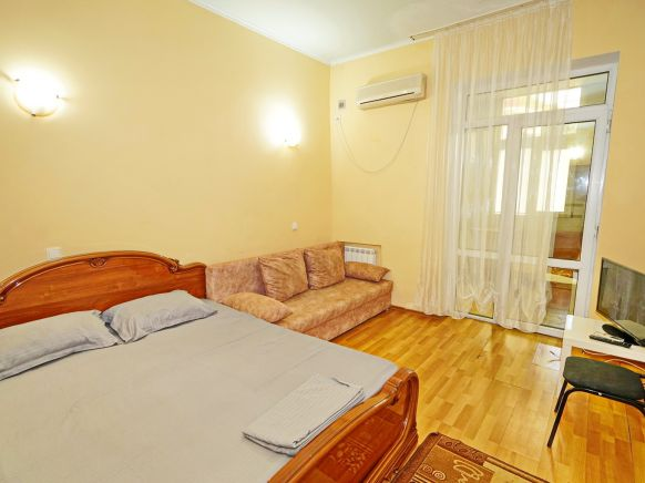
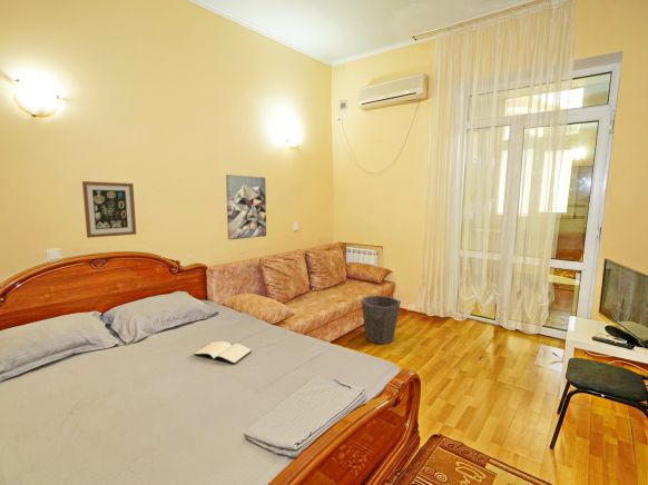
+ wall art (110, 209)
+ wall art (247, 207)
+ book (223, 350)
+ waste bin (380, 319)
